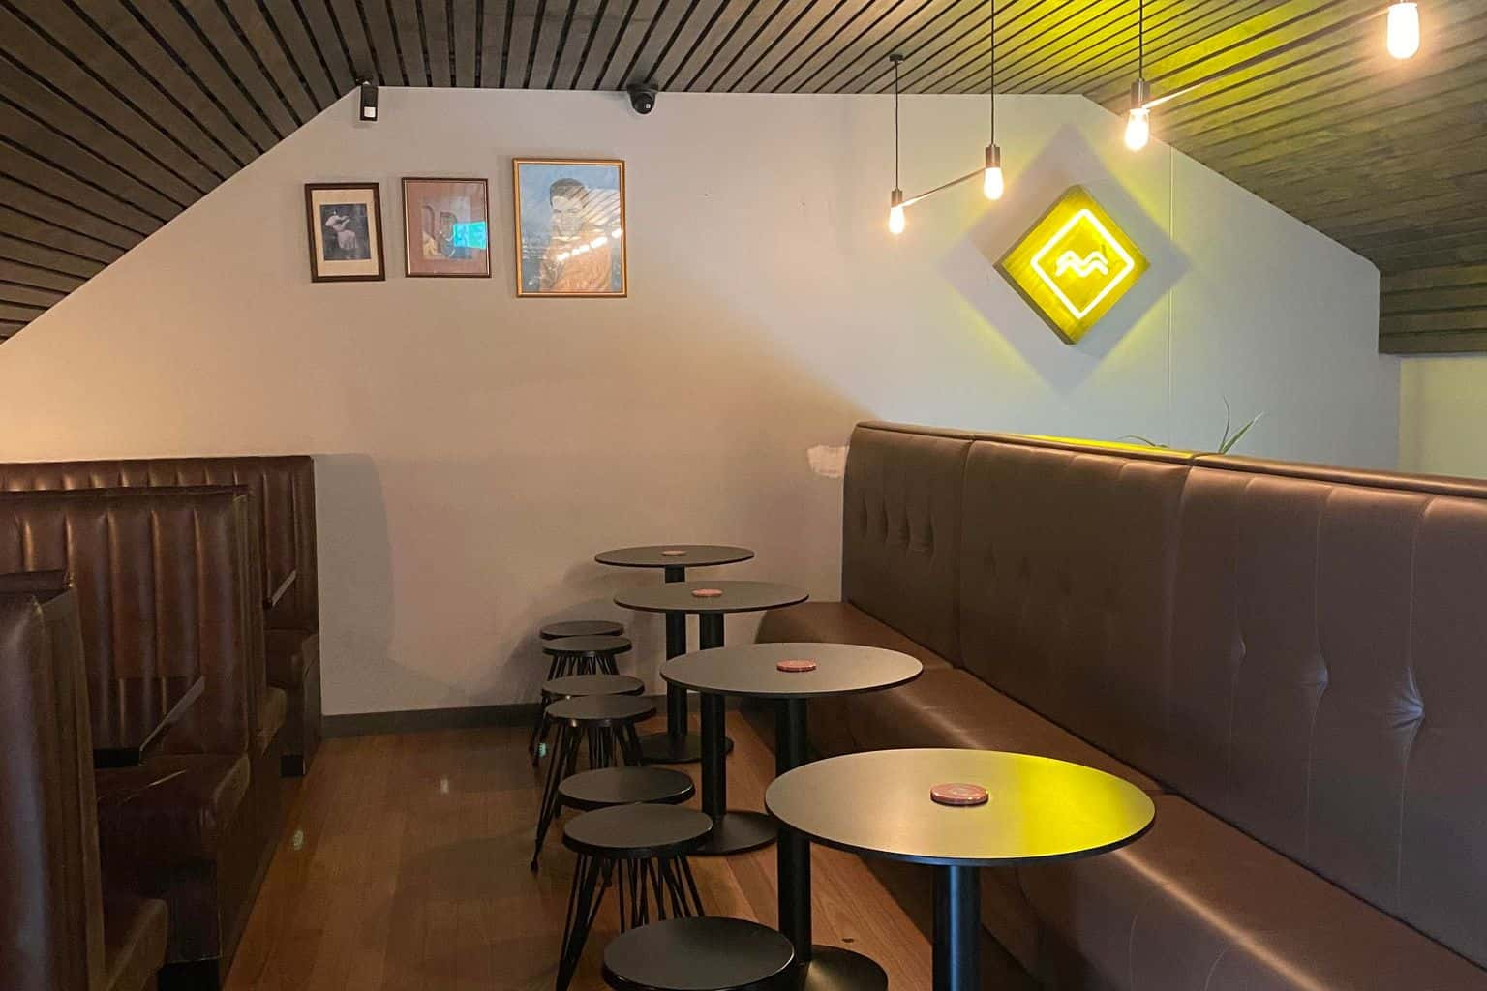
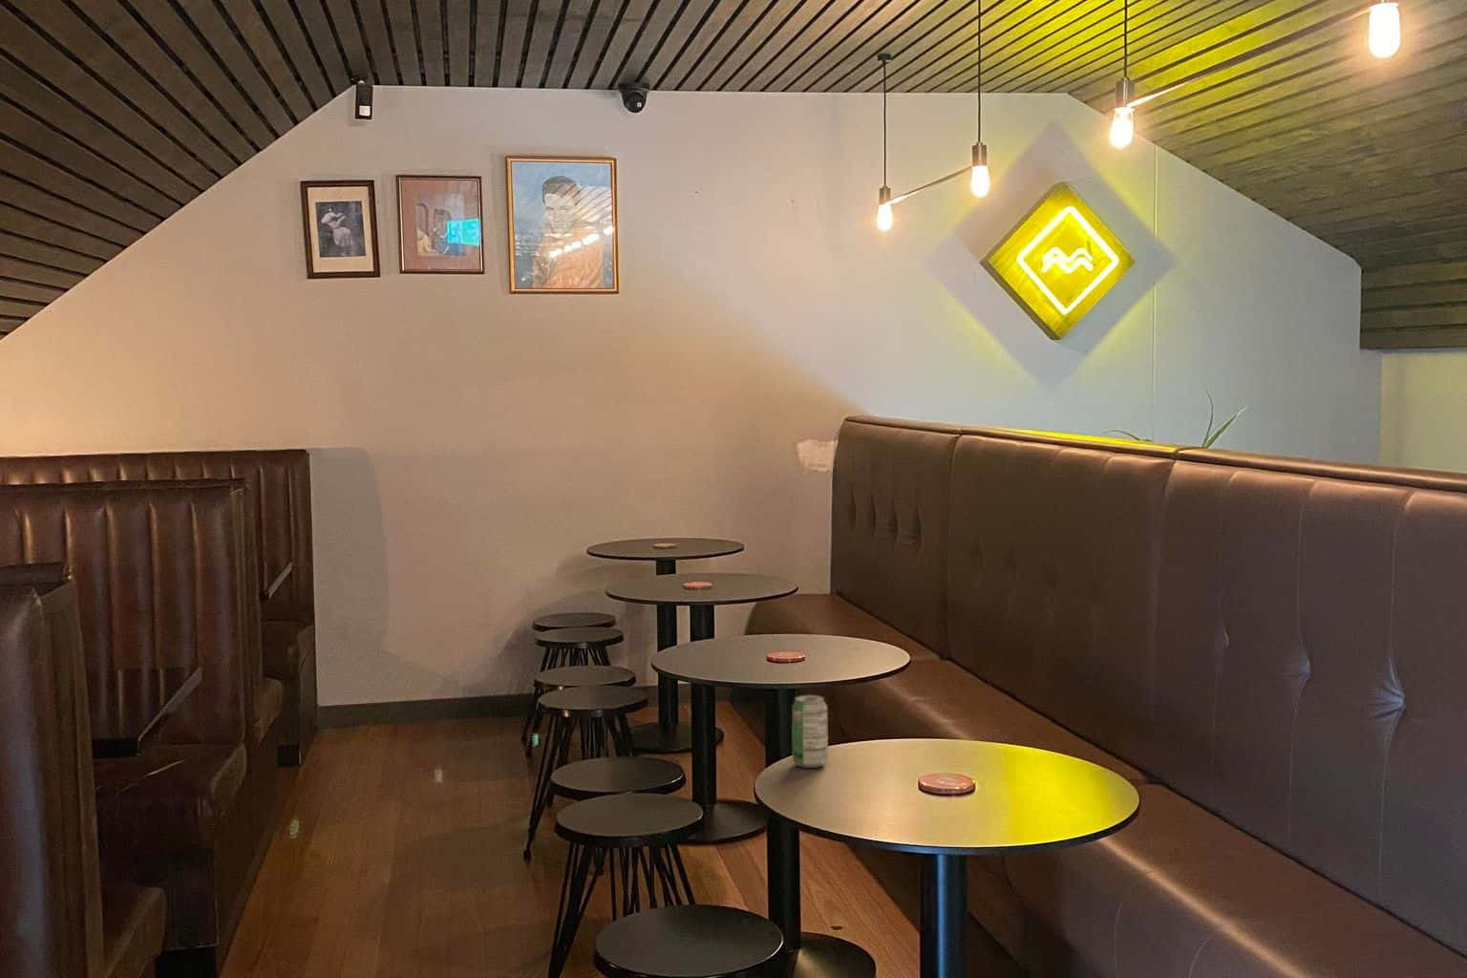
+ beverage can (809, 730)
